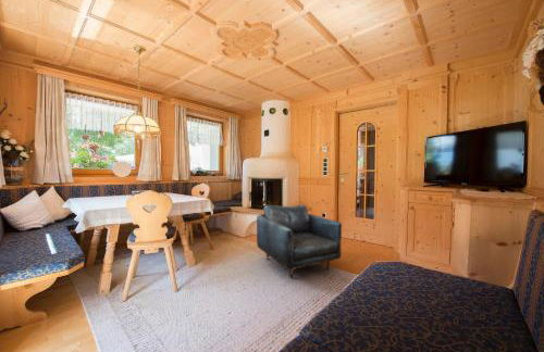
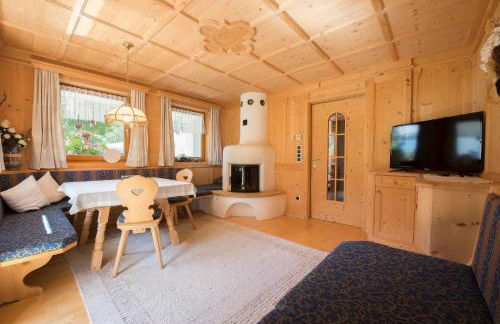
- armchair (296, 235)
